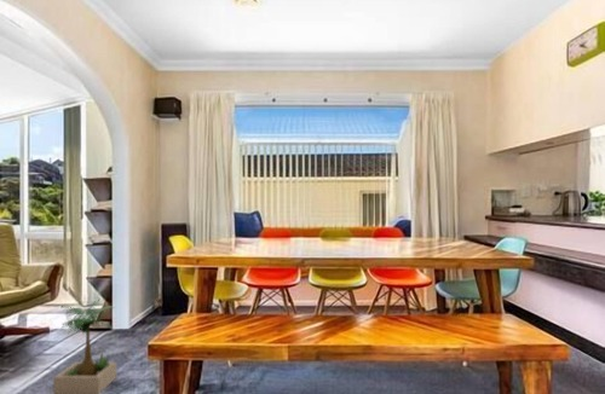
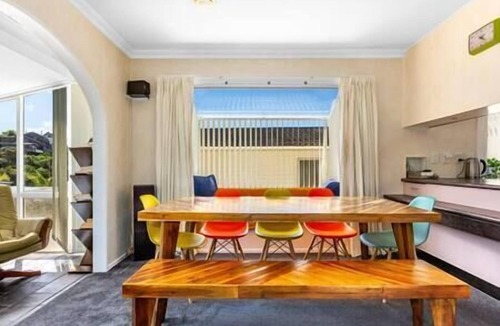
- potted plant (90, 342)
